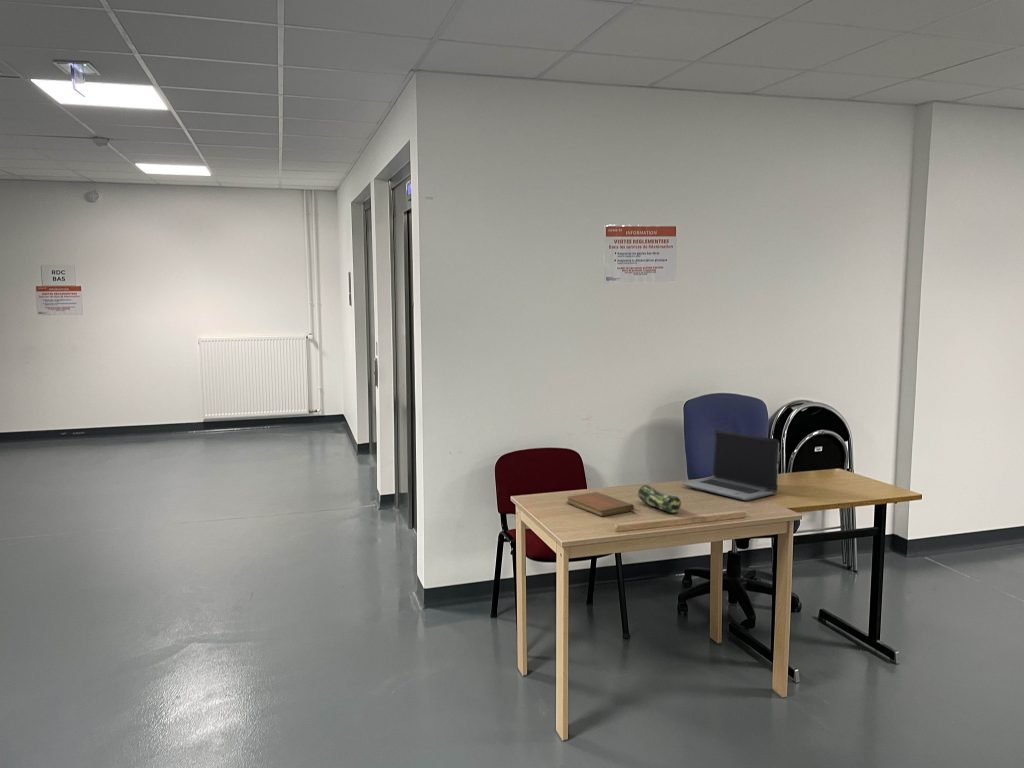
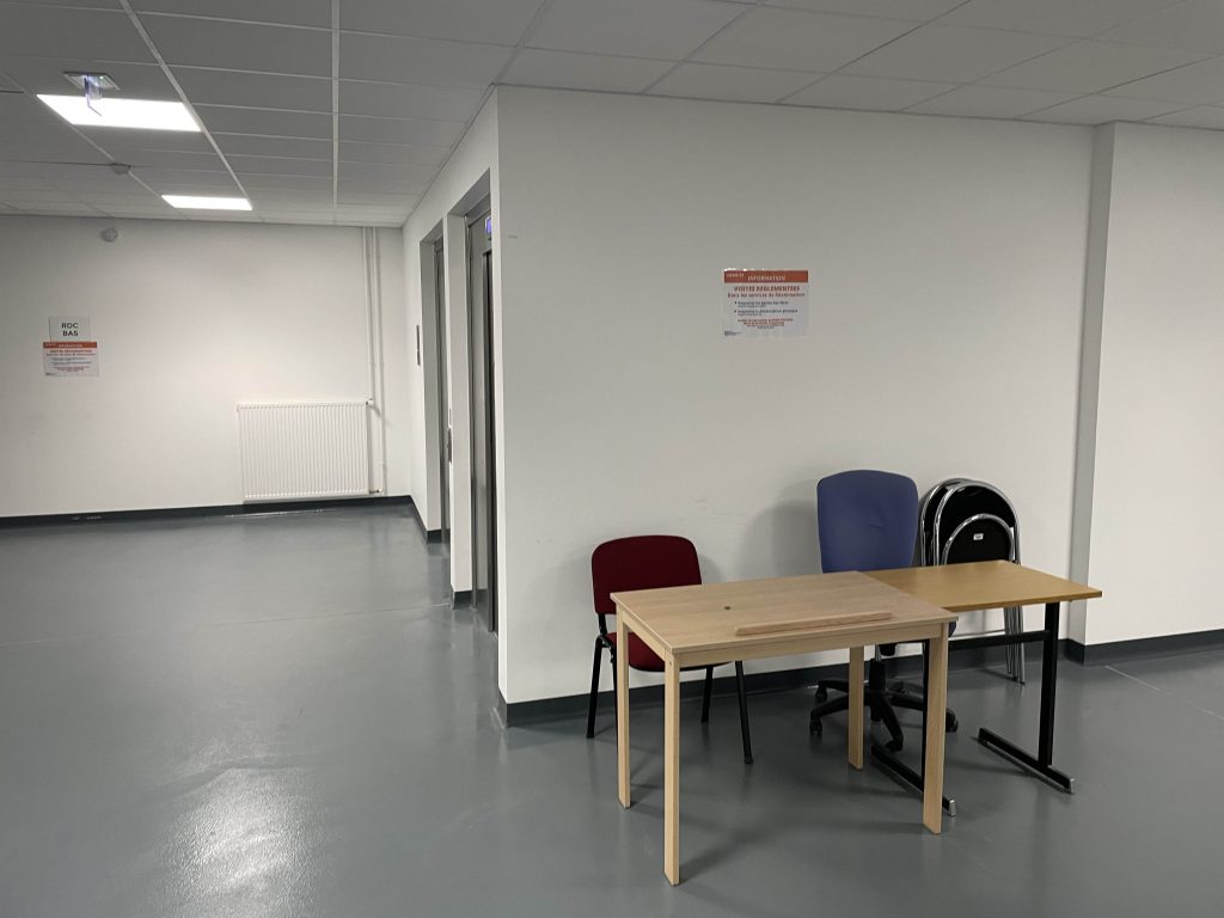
- laptop computer (729, 464)
- notebook (599, 503)
- pencil case (659, 499)
